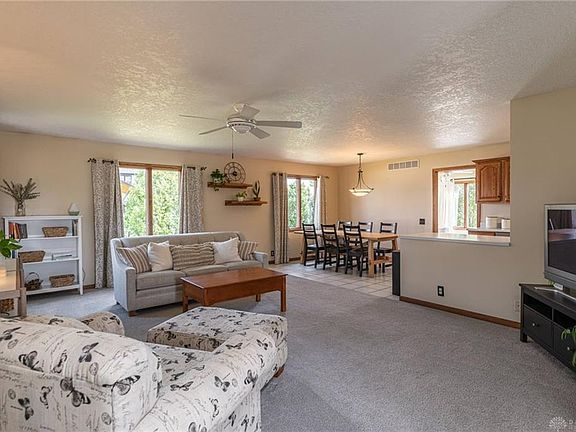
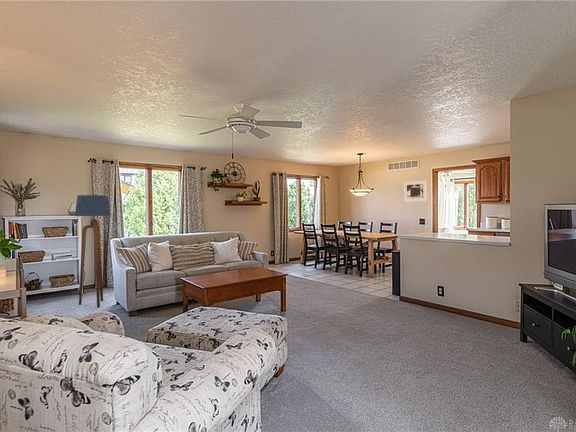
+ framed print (415, 191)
+ floor lamp (95, 250)
